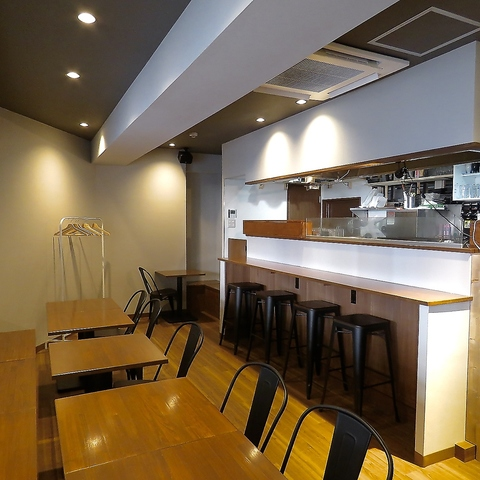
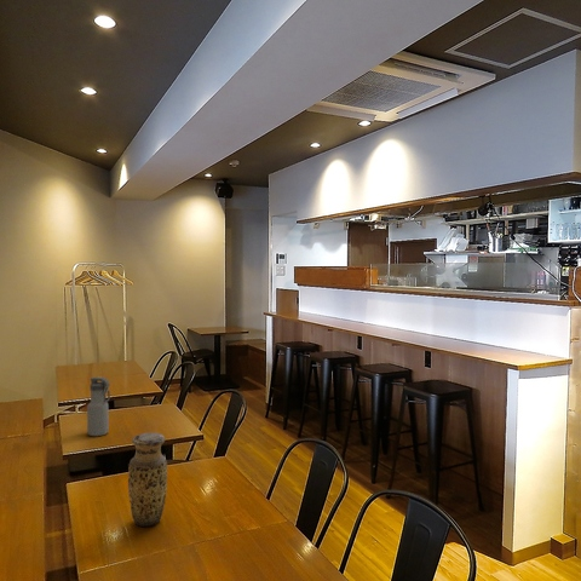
+ vase (148, 479)
+ water bottle (98, 405)
